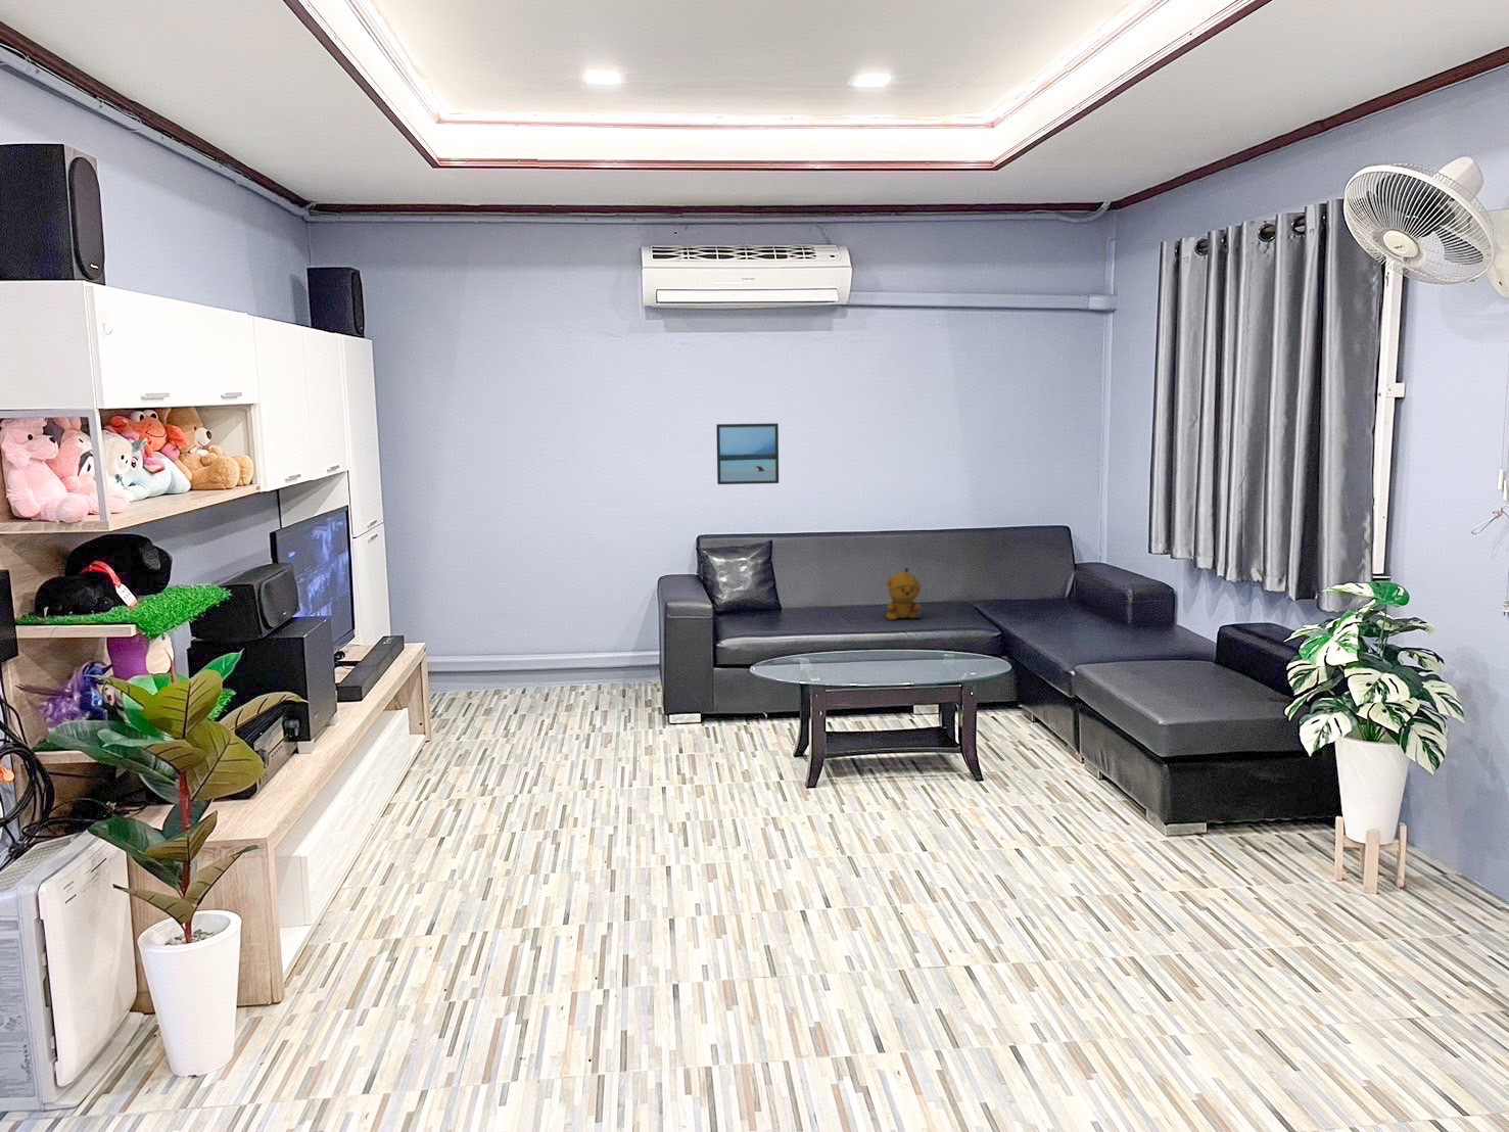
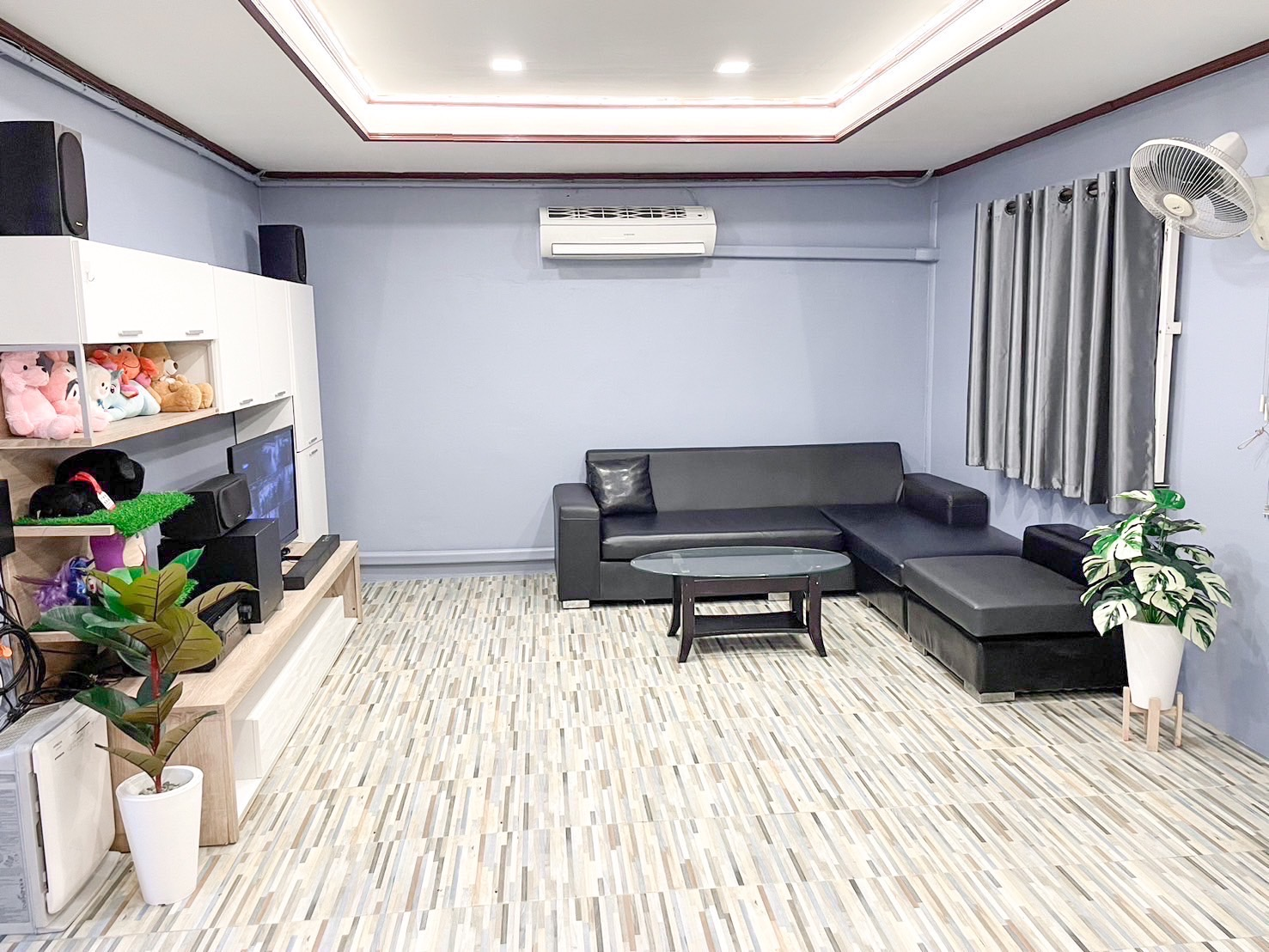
- stuffed bear (904, 592)
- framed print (747, 453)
